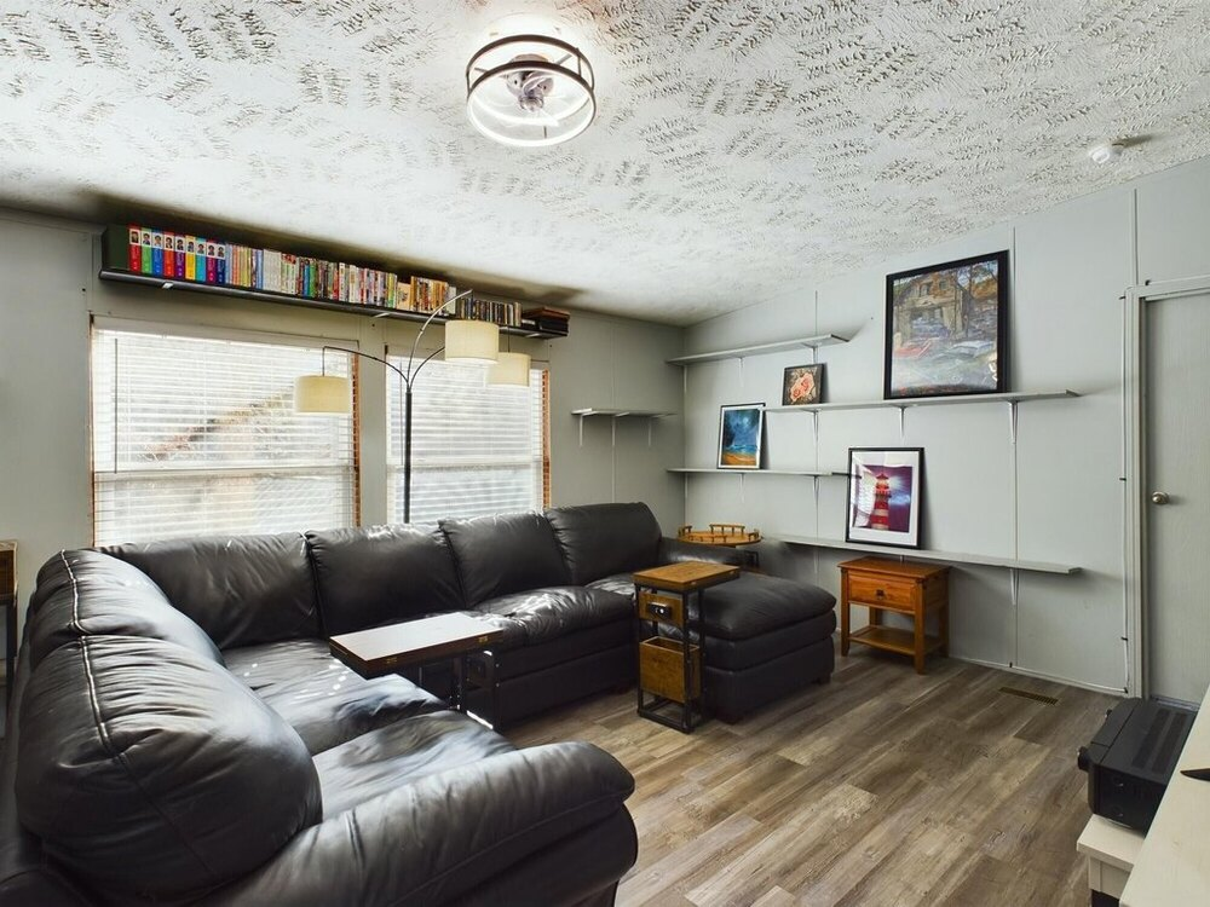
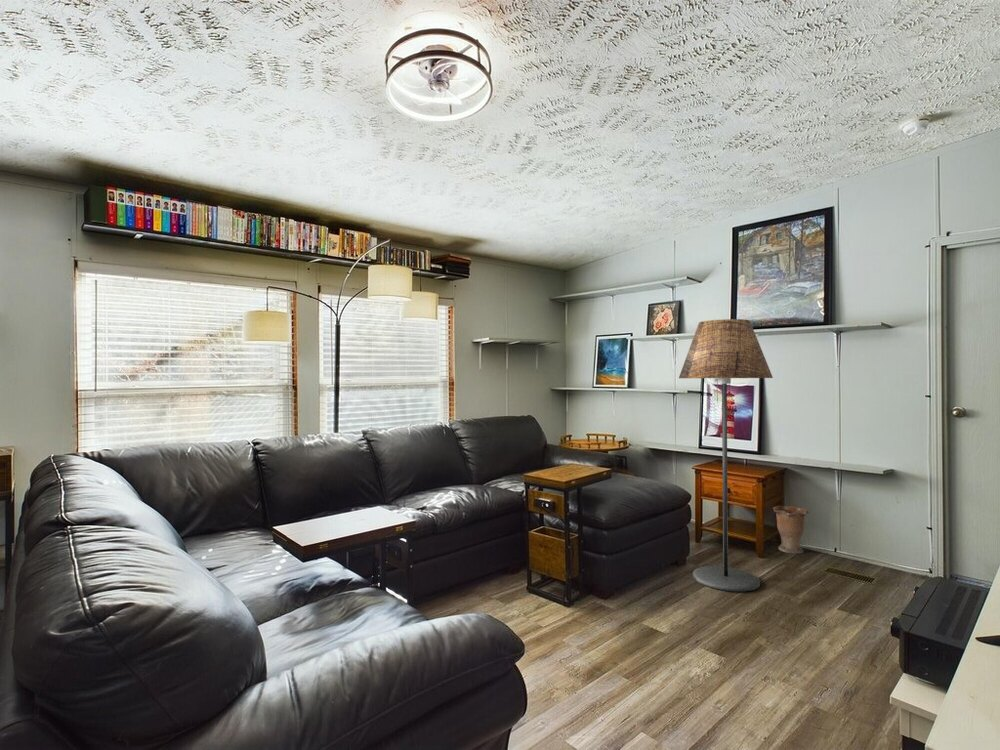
+ floor lamp (724, 450)
+ vase (790, 529)
